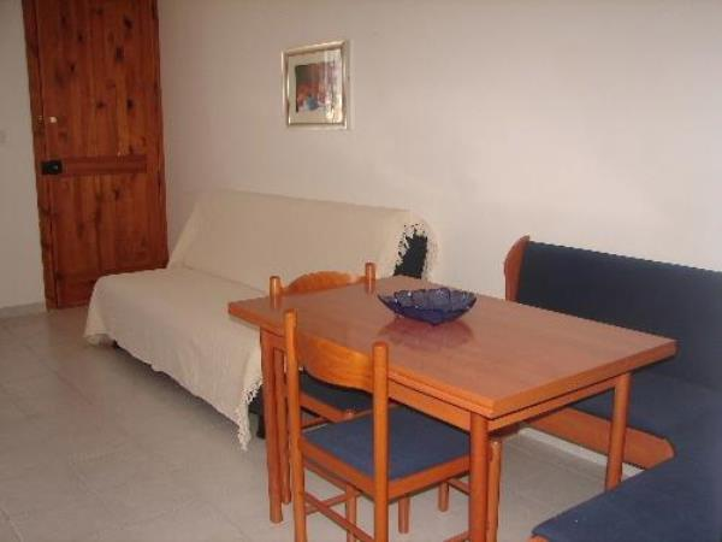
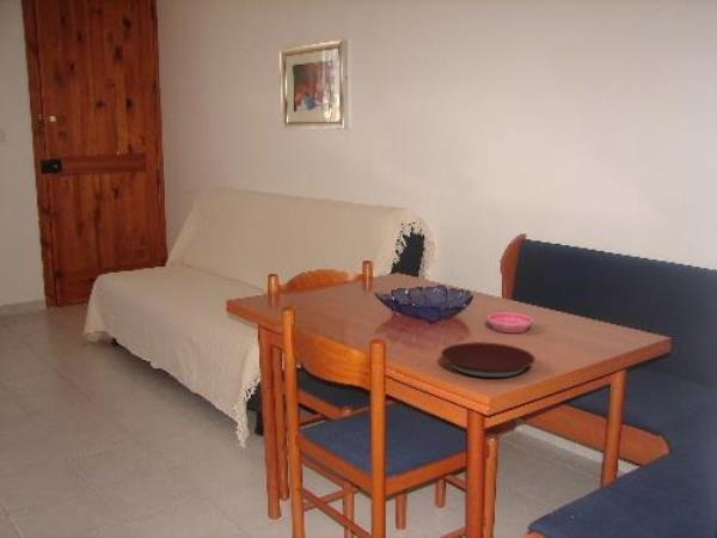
+ saucer (509, 323)
+ plate (486, 361)
